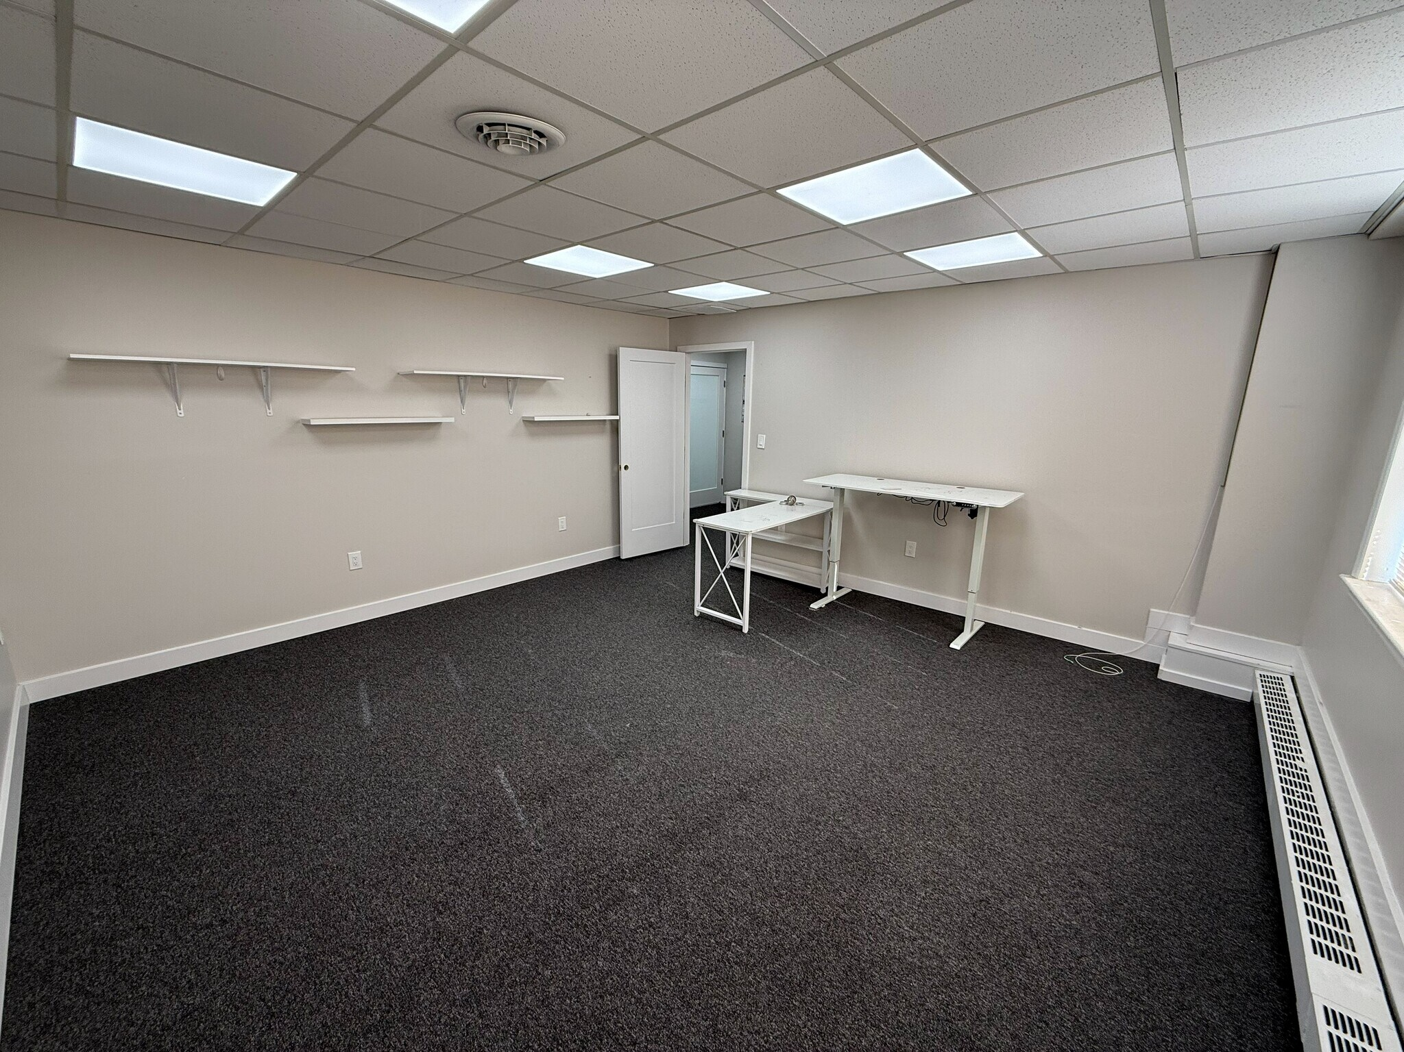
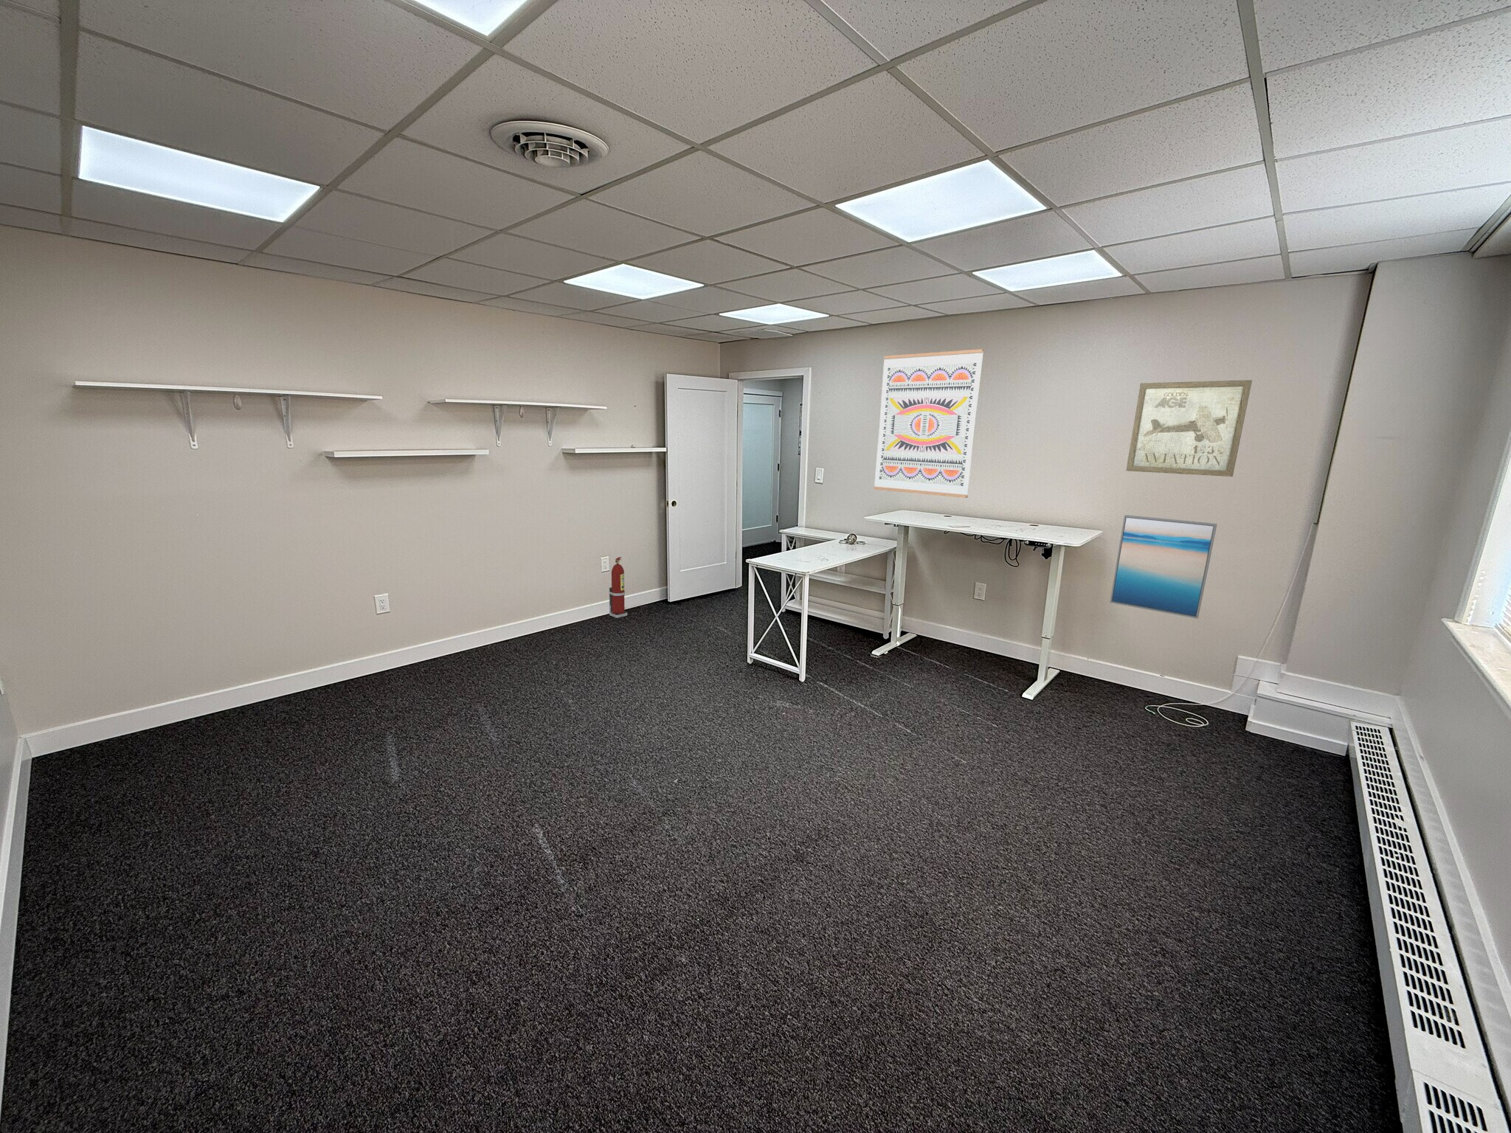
+ wall art (924, 424)
+ wall art (1185, 427)
+ wall art (1160, 565)
+ fire extinguisher (619, 587)
